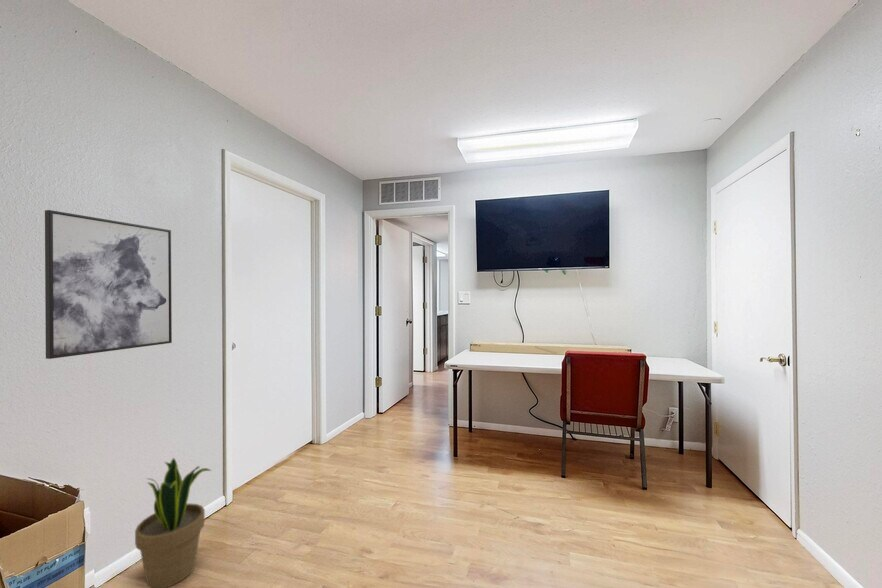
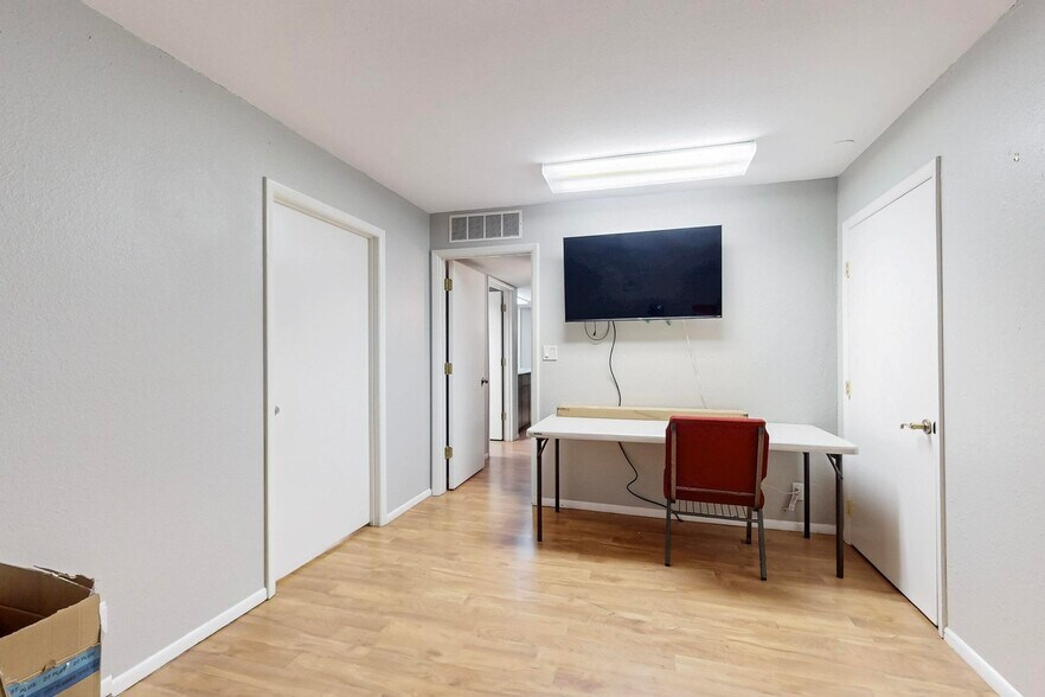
- potted plant (177, 515)
- wall art (116, 285)
